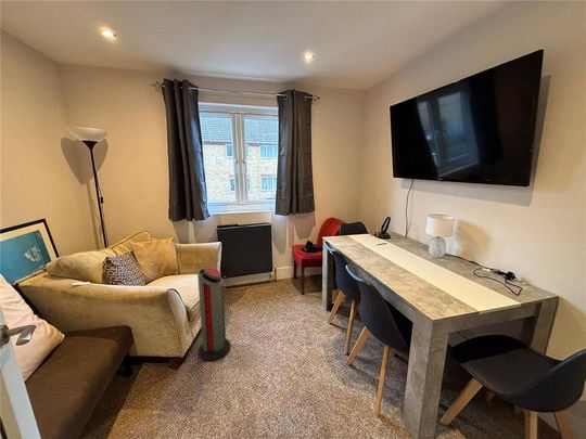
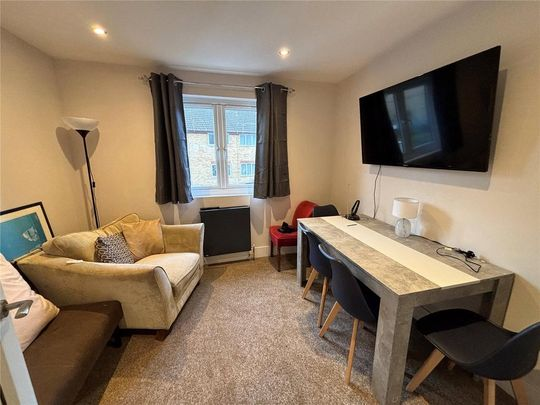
- air purifier (212, 309)
